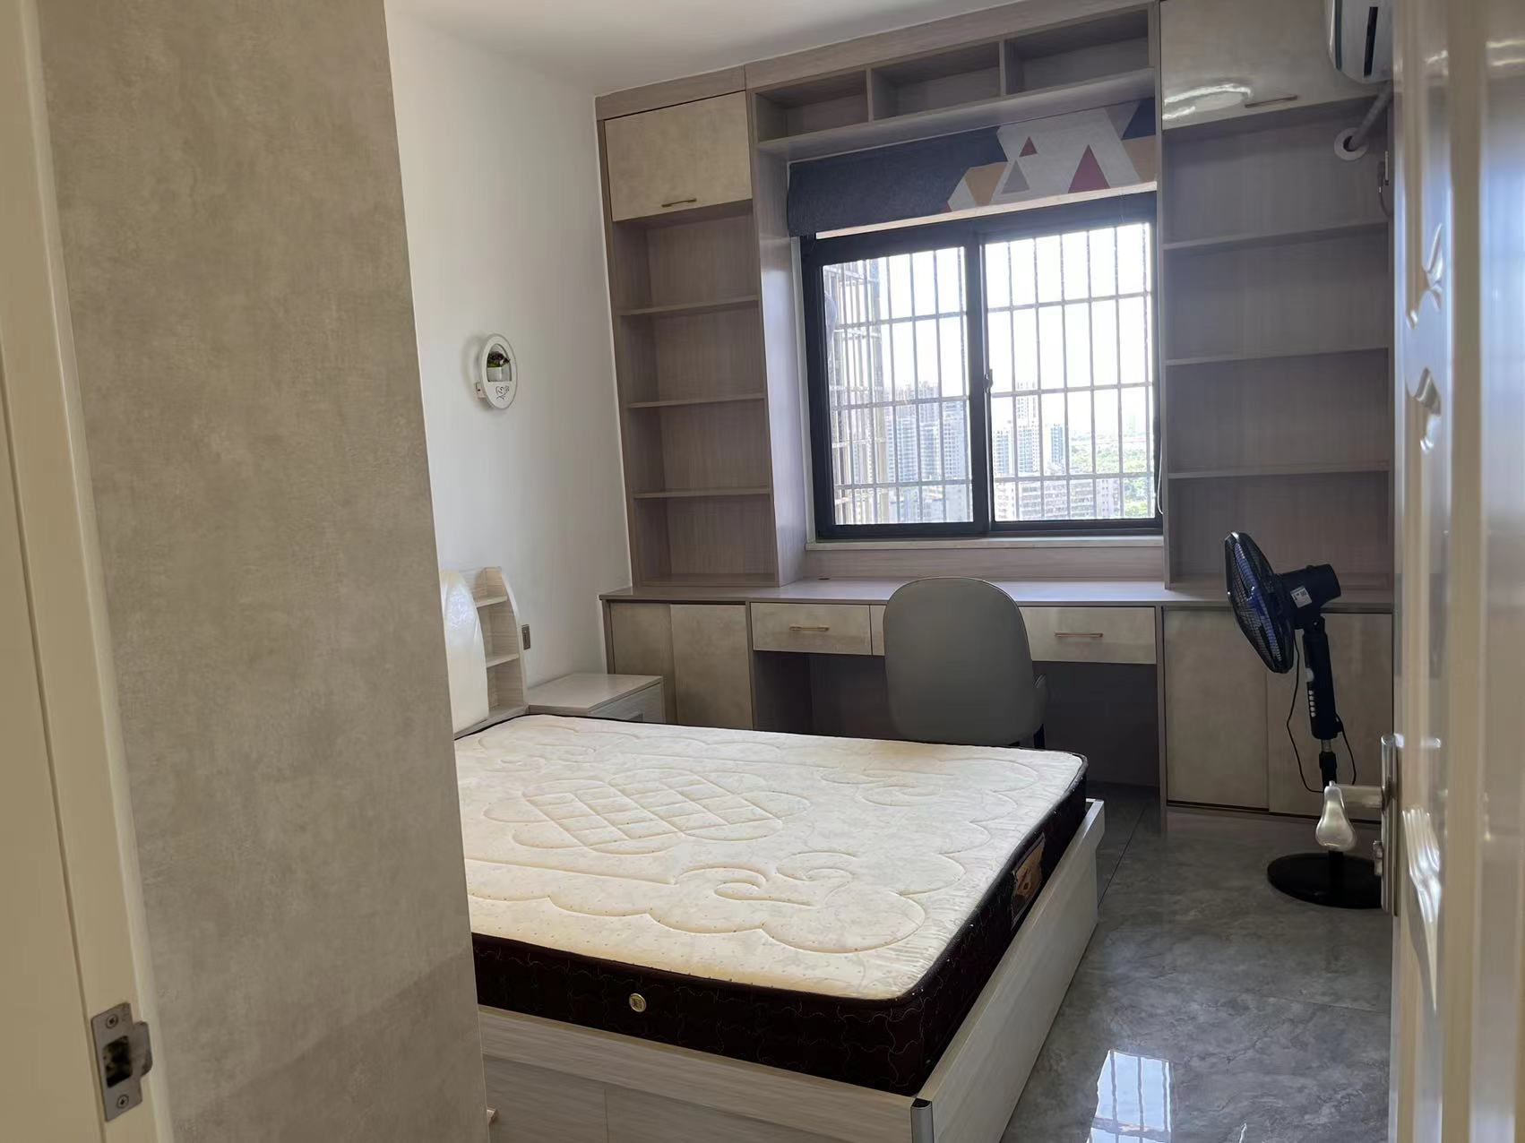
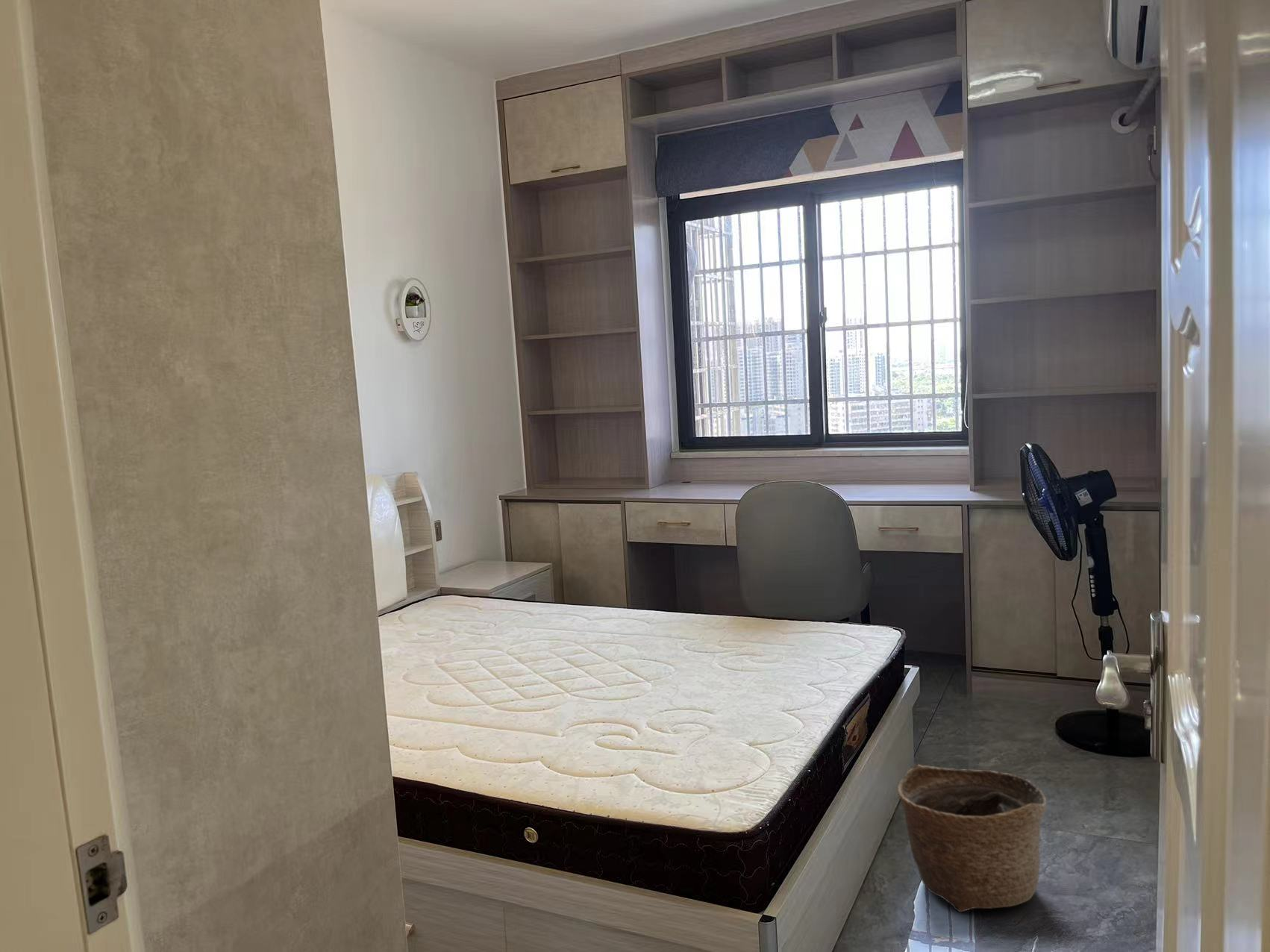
+ basket (971, 831)
